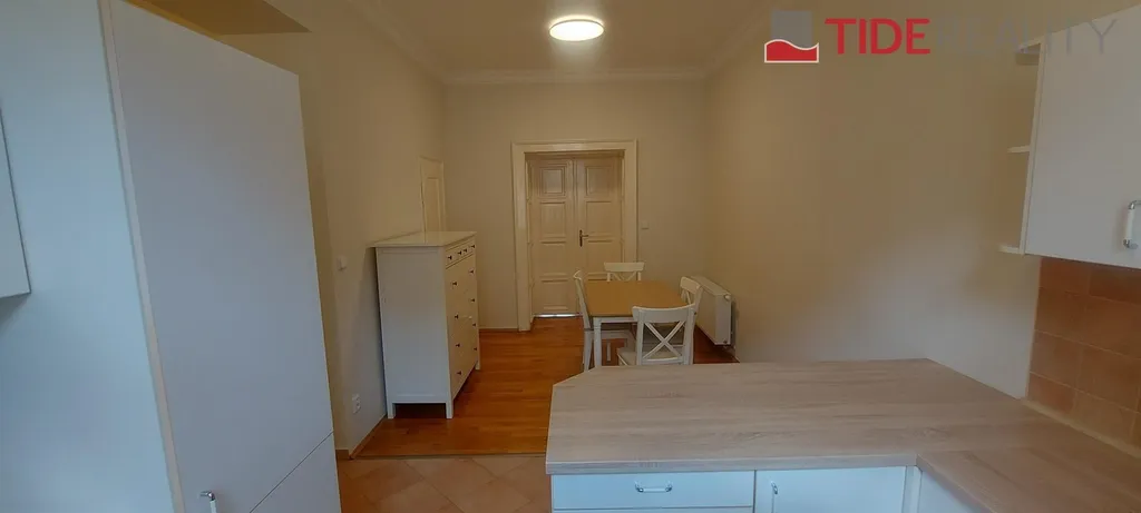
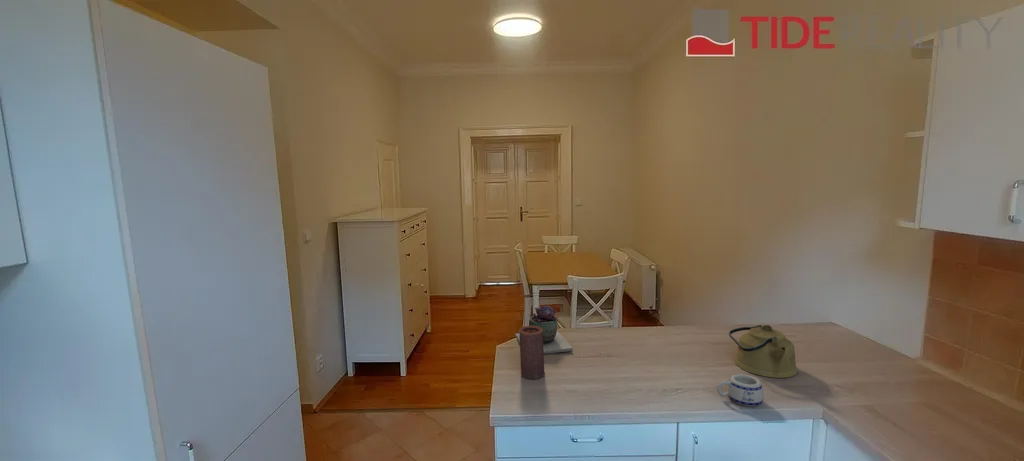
+ mug (739, 389)
+ kettle (767, 347)
+ candle (532, 351)
+ succulent plant (542, 325)
